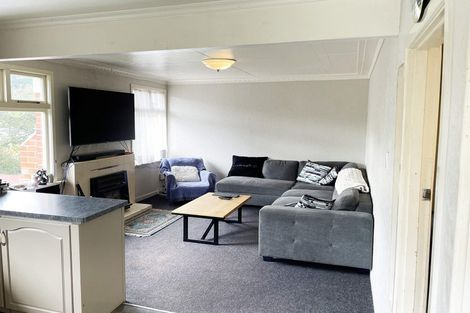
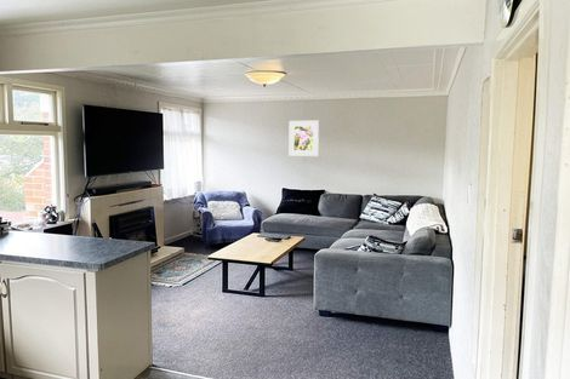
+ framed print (303, 138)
